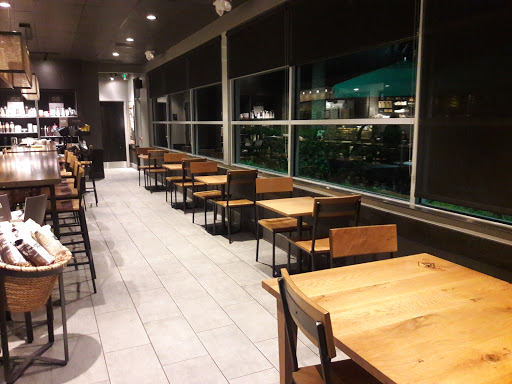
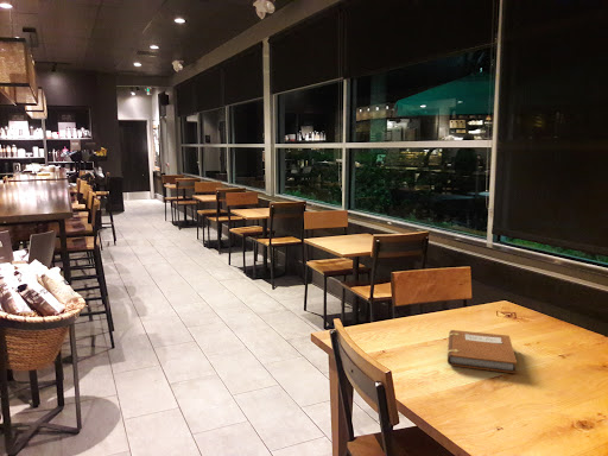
+ notebook (479, 348)
